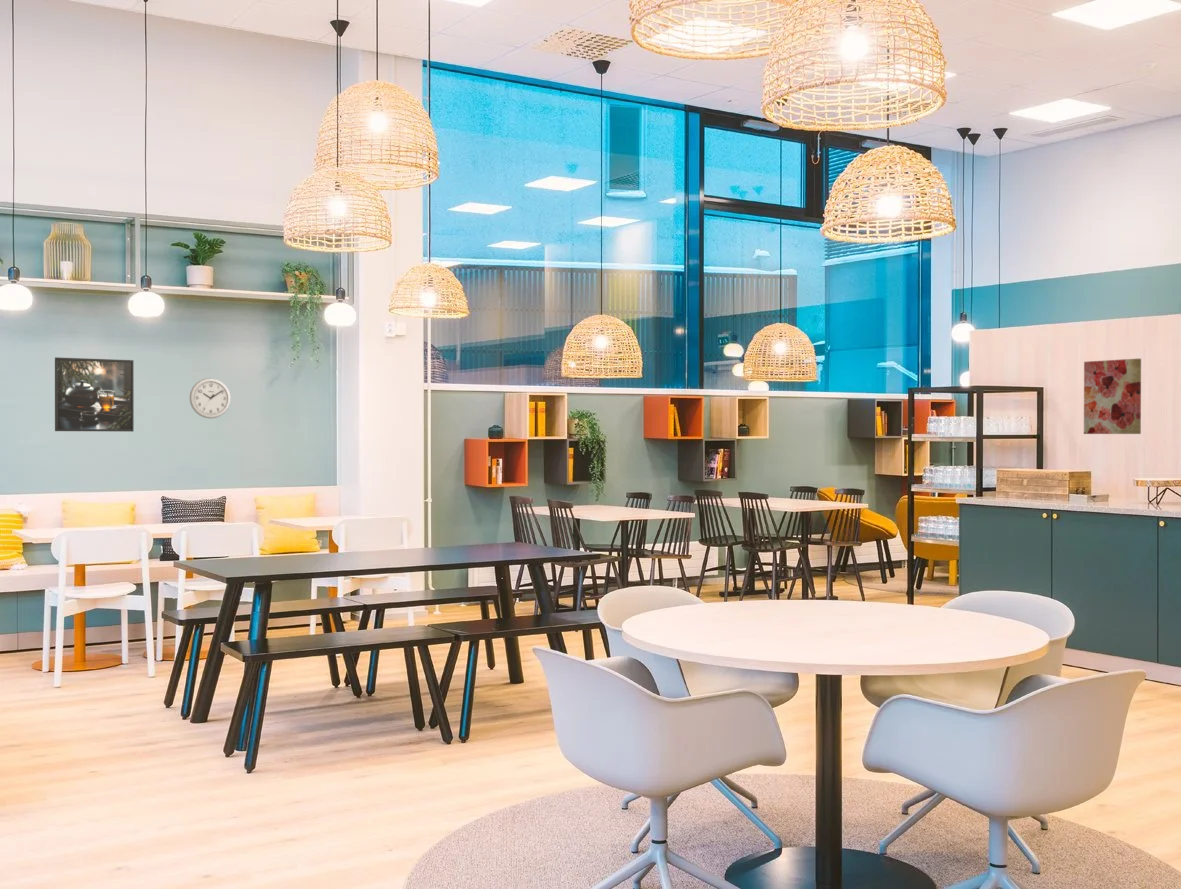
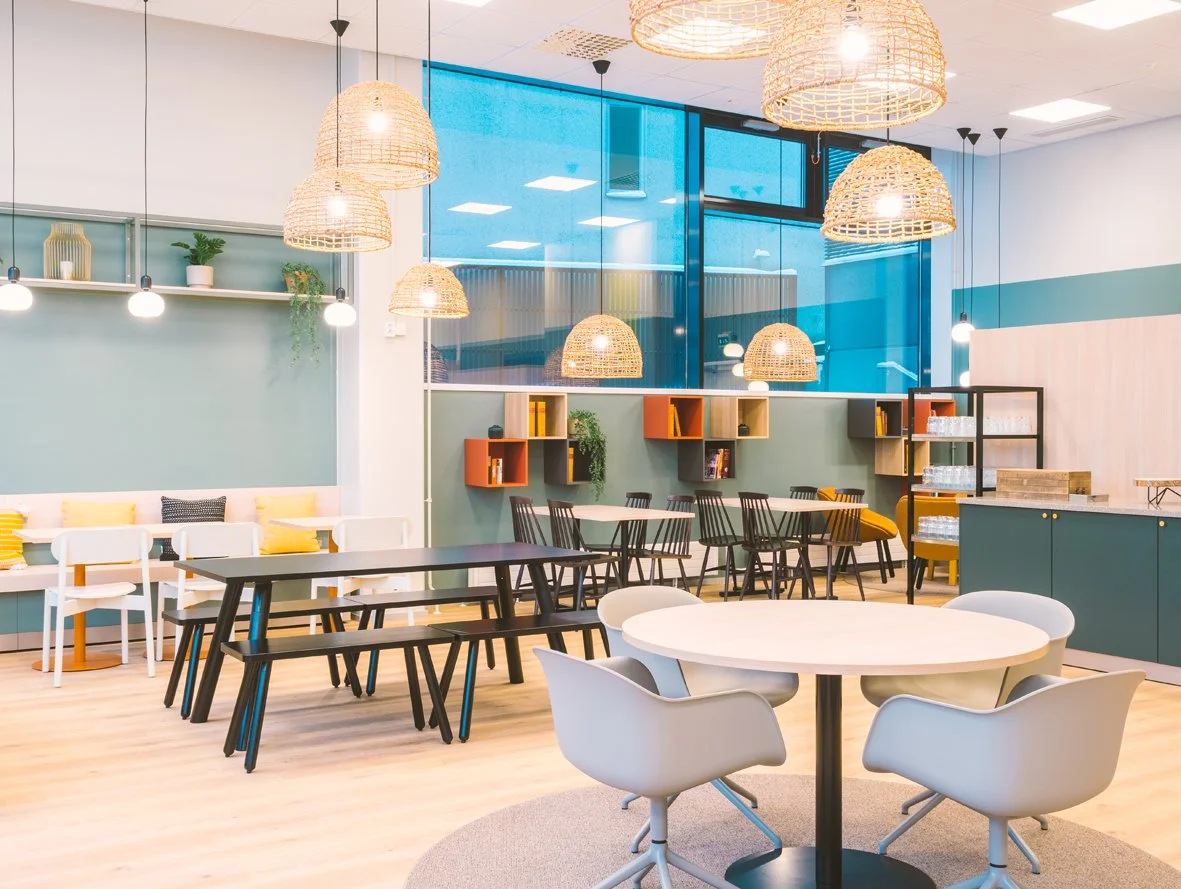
- wall art (1111, 397)
- wall clock (210, 398)
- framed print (94, 395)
